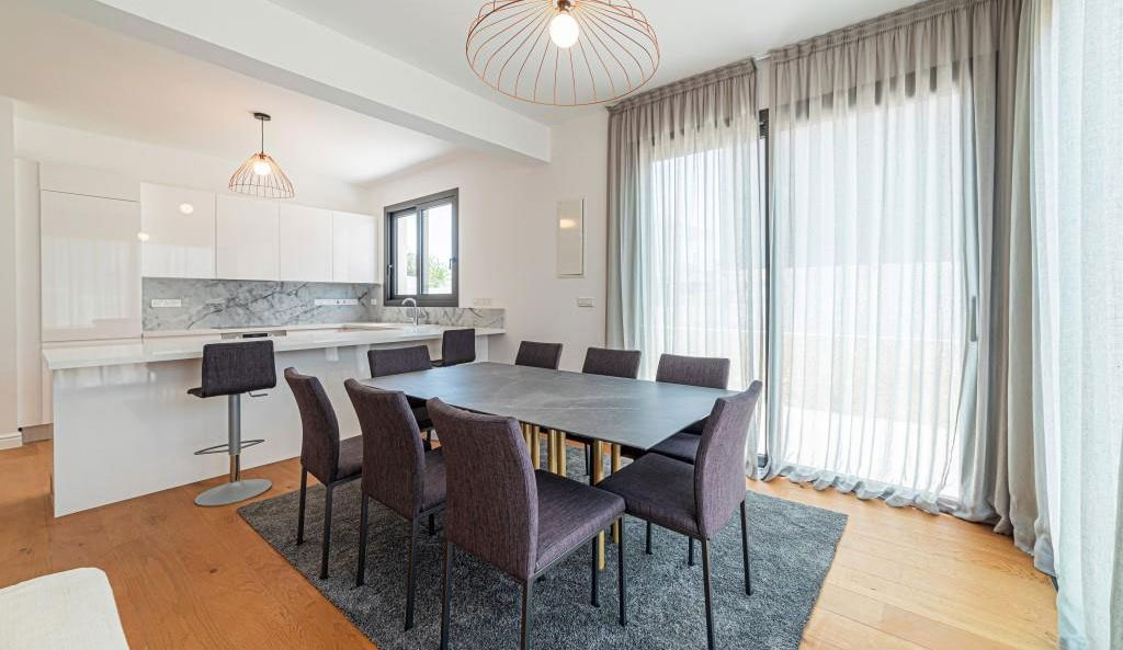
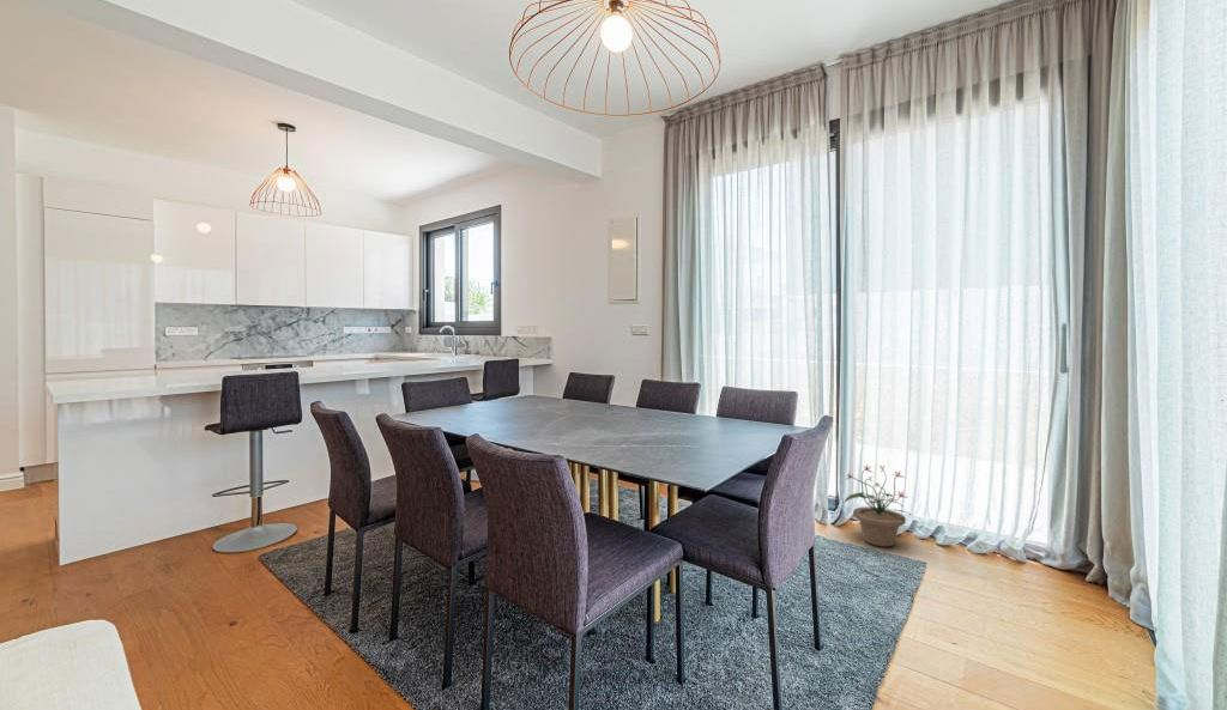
+ potted plant (877, 503)
